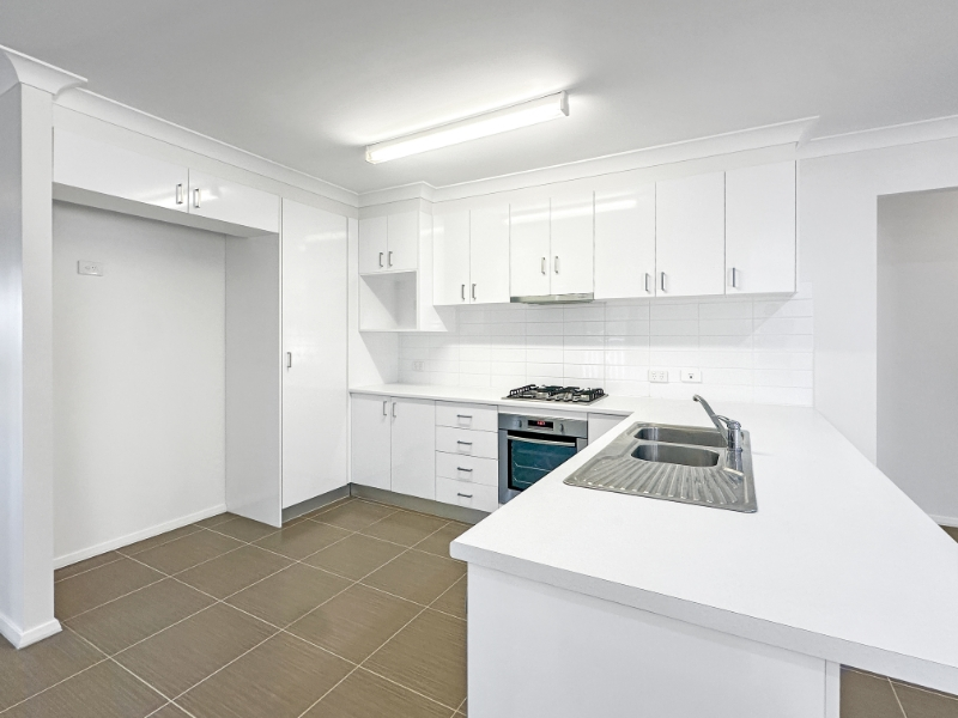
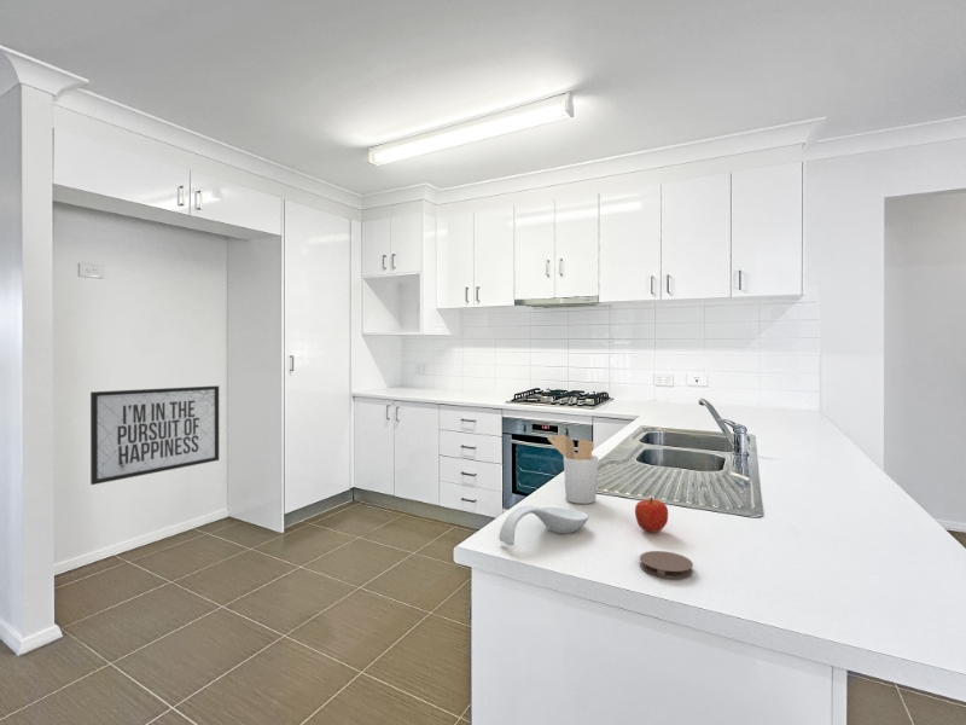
+ utensil holder (572, 465)
+ spoon rest (545, 518)
+ mirror (162, 429)
+ coaster (665, 563)
+ fruit (651, 514)
